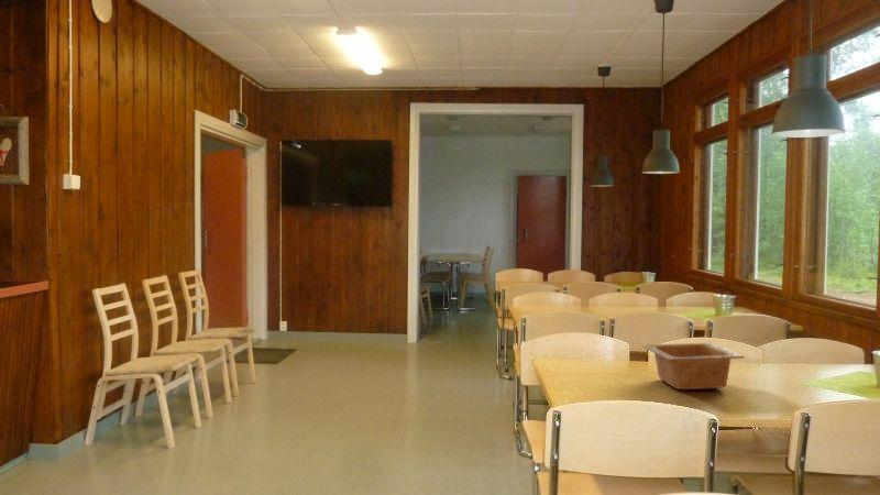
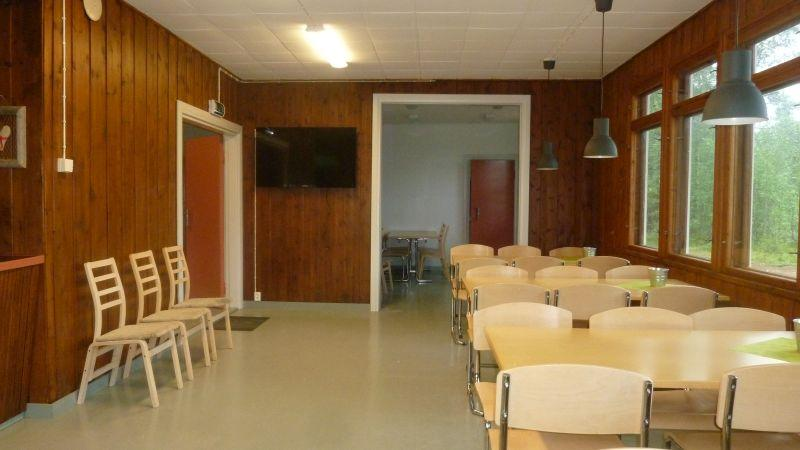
- serving bowl (690, 366)
